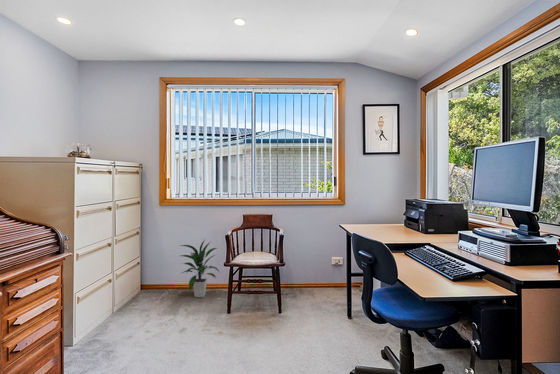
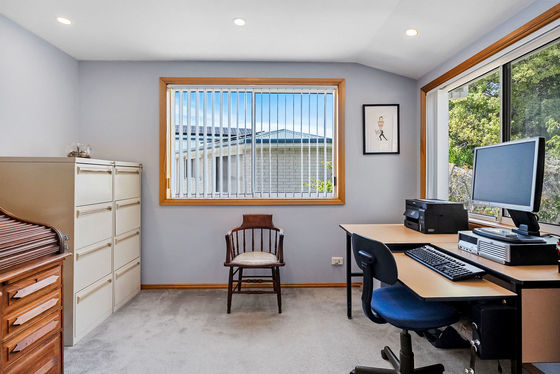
- indoor plant (198, 268)
